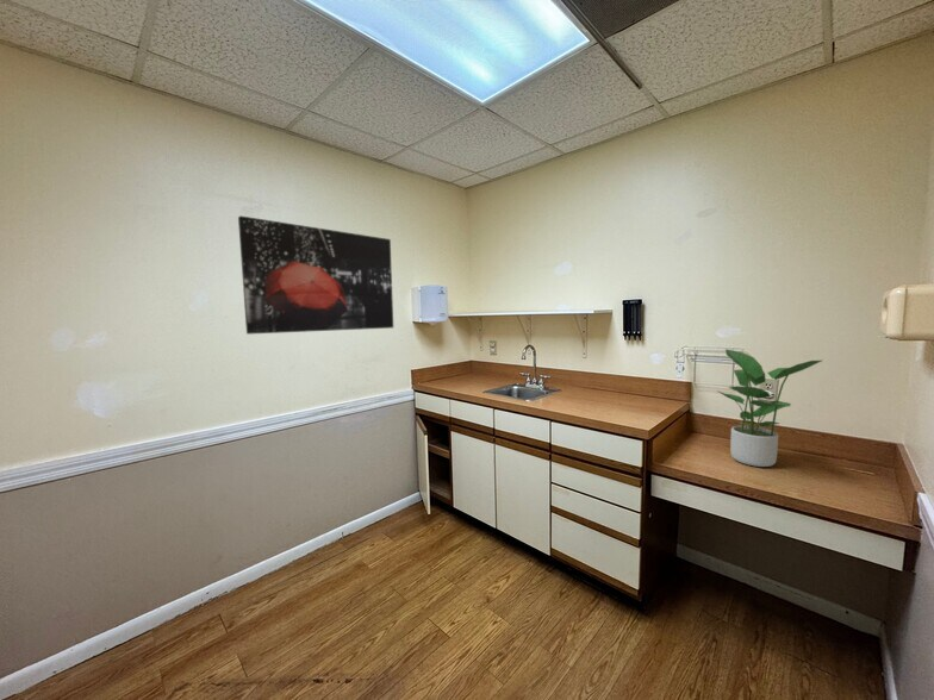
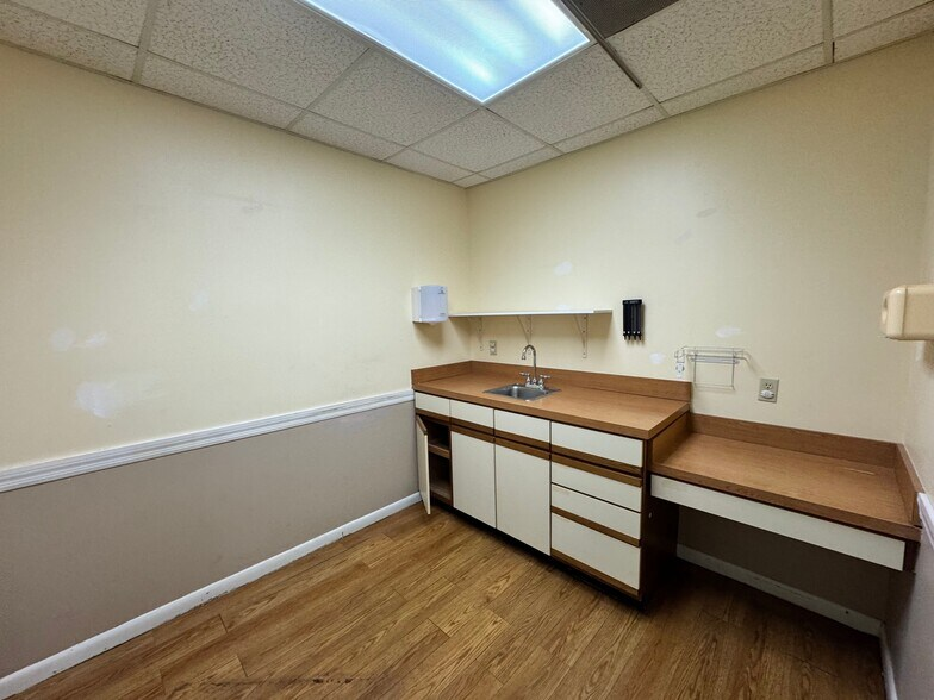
- wall art (326, 280)
- potted plant (758, 408)
